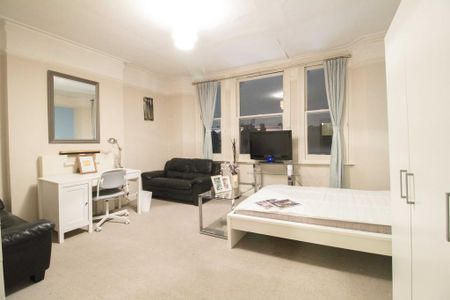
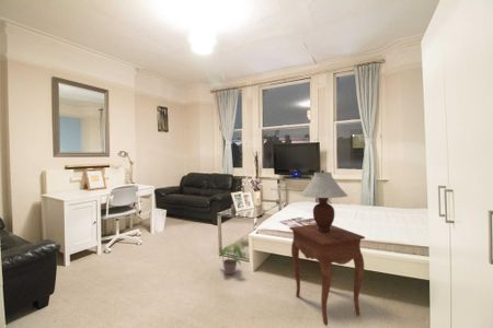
+ side table (324, 268)
+ potted plant (230, 259)
+ table lamp (323, 200)
